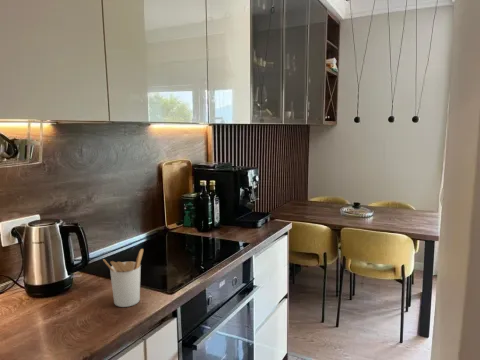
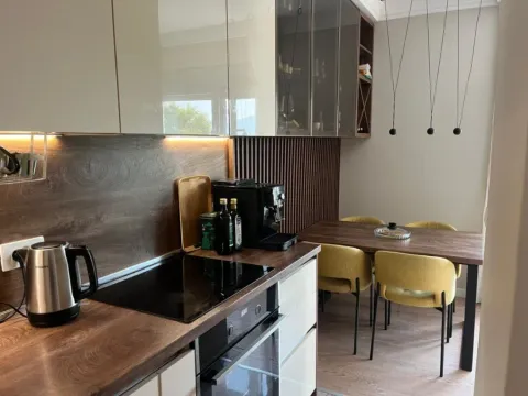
- utensil holder (125, 278)
